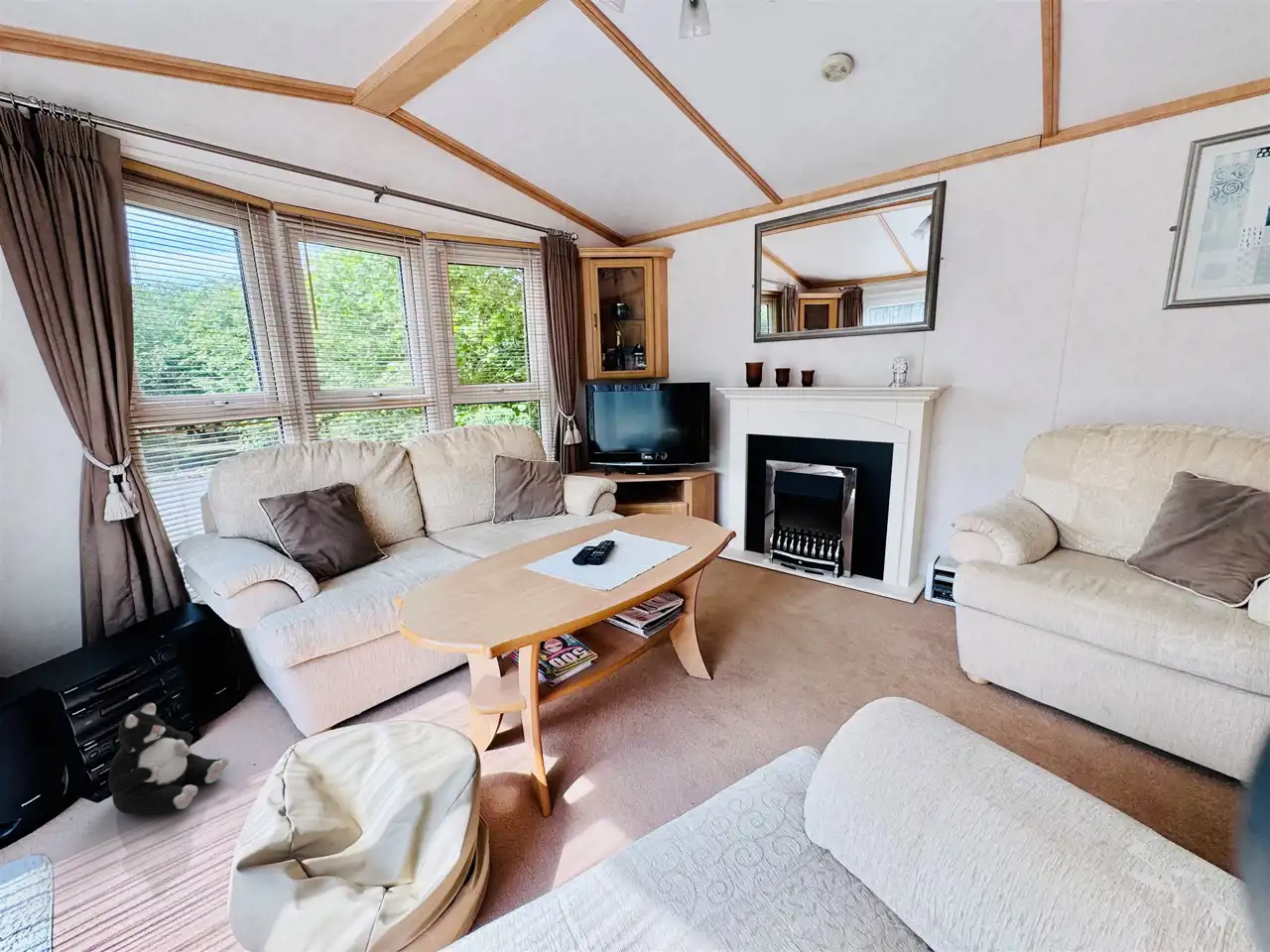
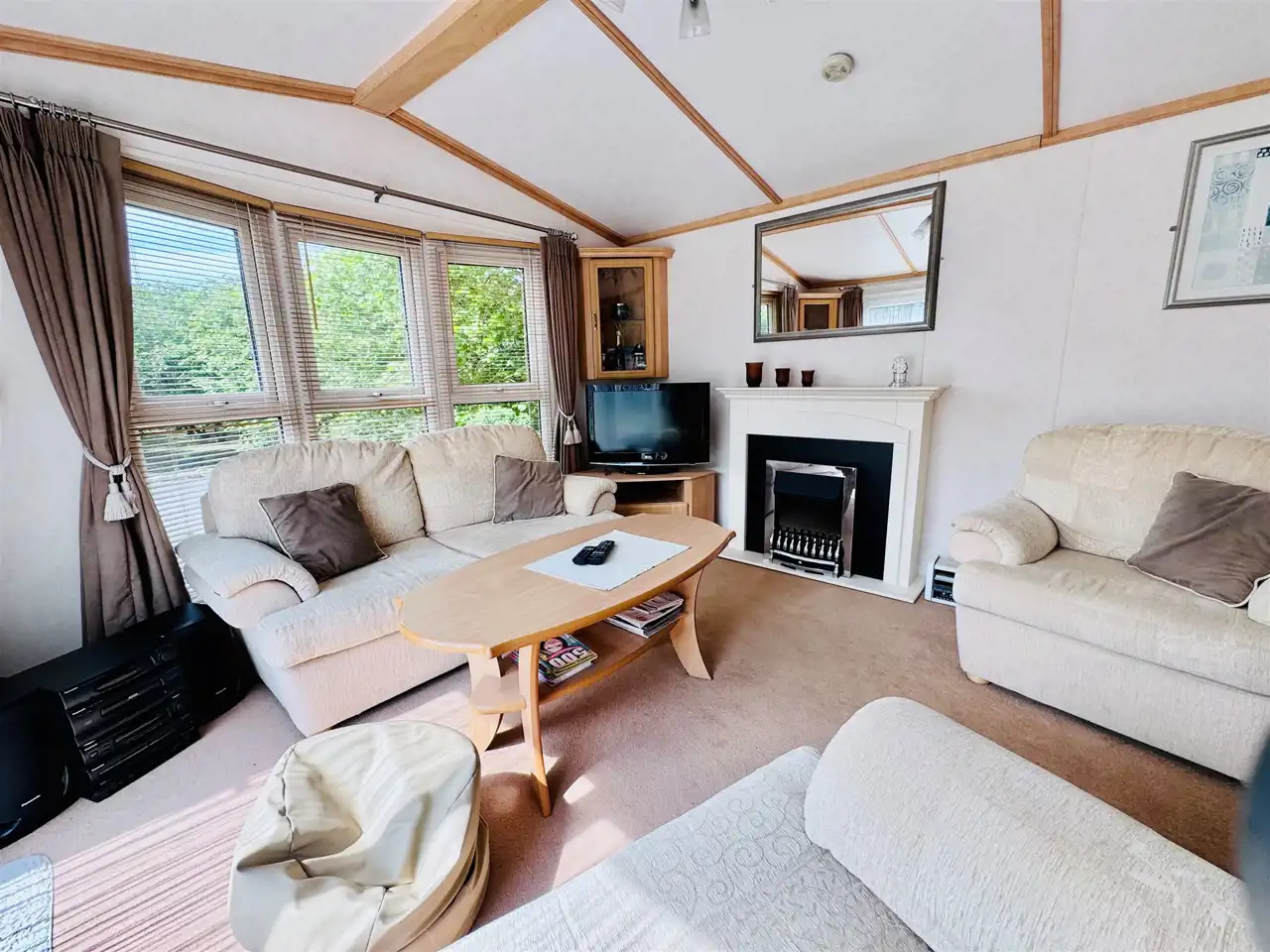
- plush toy (158, 753)
